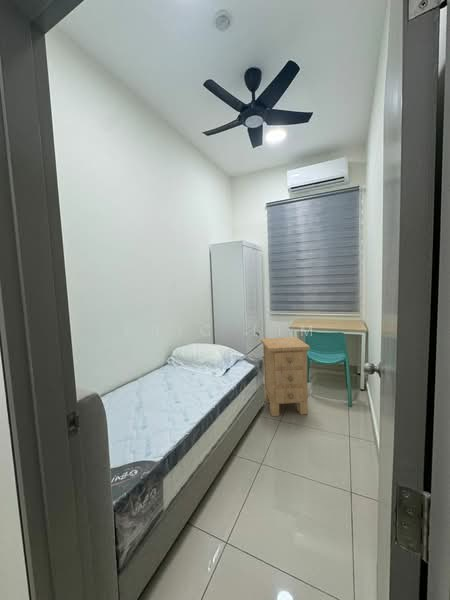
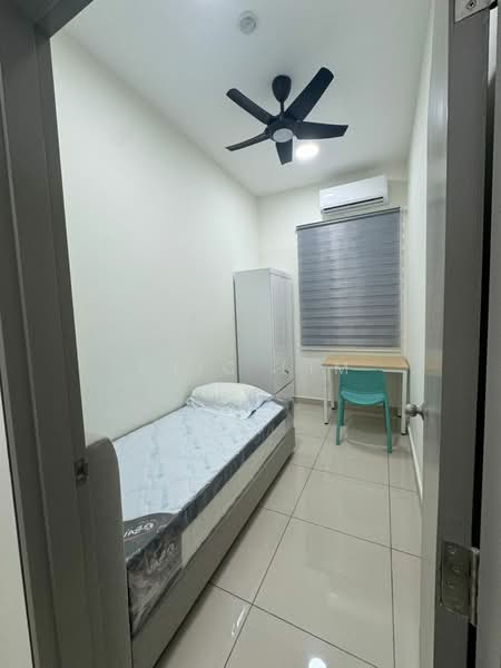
- nightstand (284, 375)
